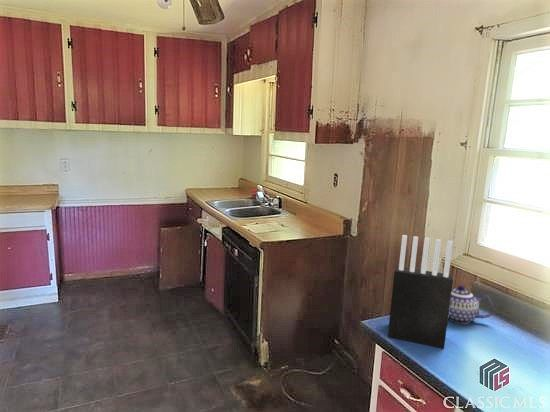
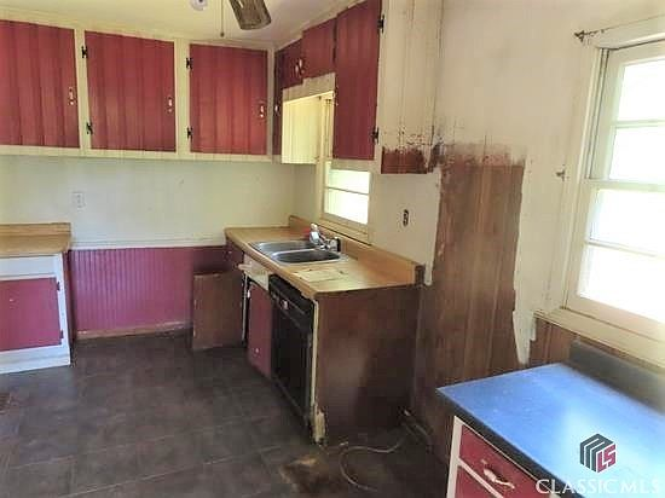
- teapot (460, 302)
- knife block (421, 285)
